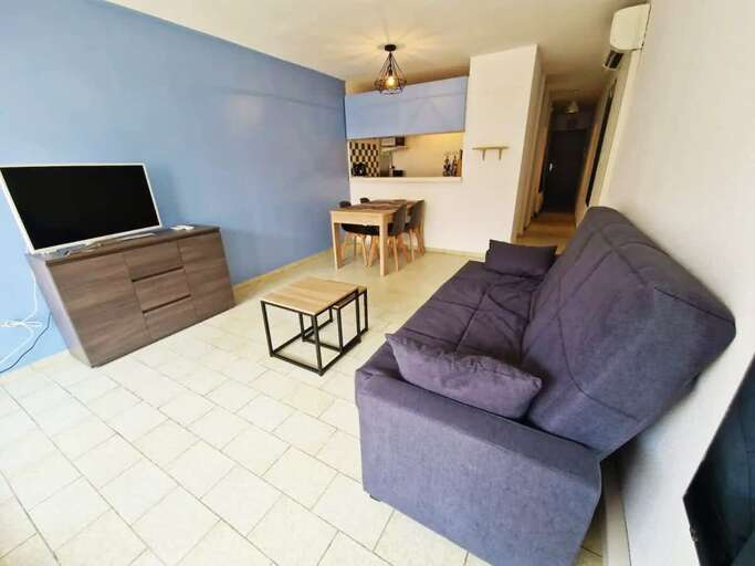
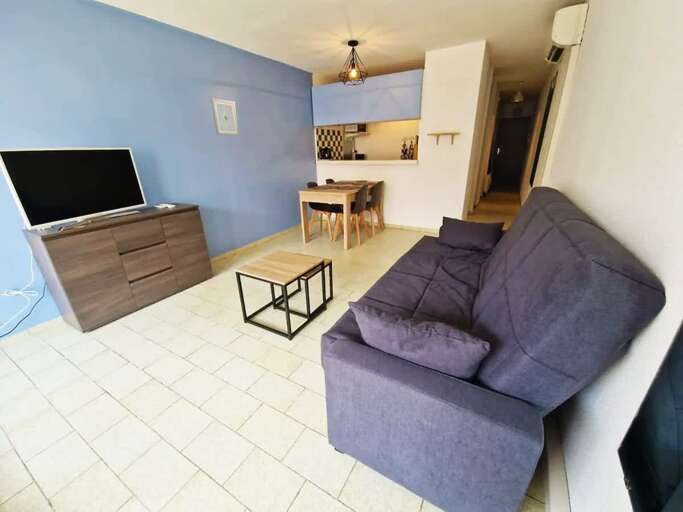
+ wall art (225, 118)
